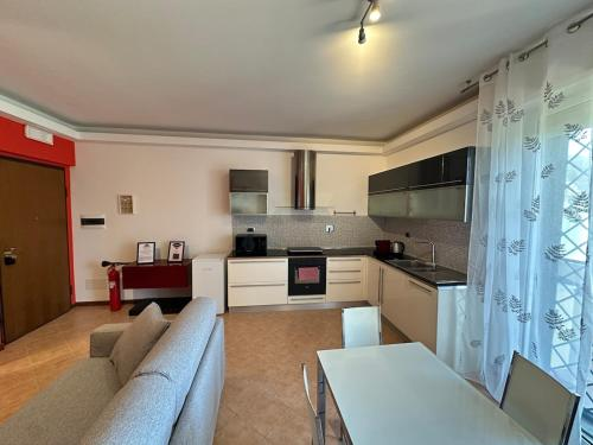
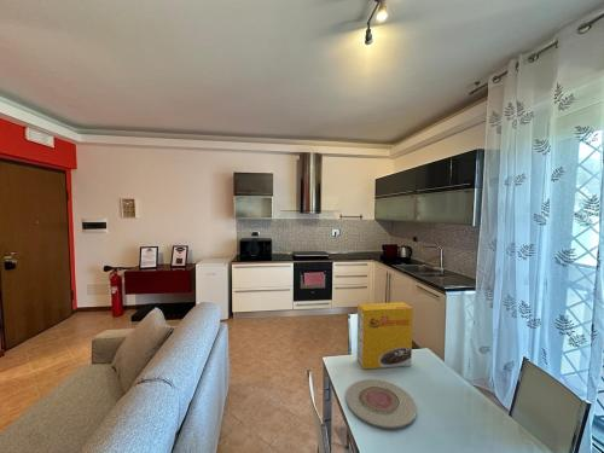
+ plate (379, 400)
+ cereal box (383, 333)
